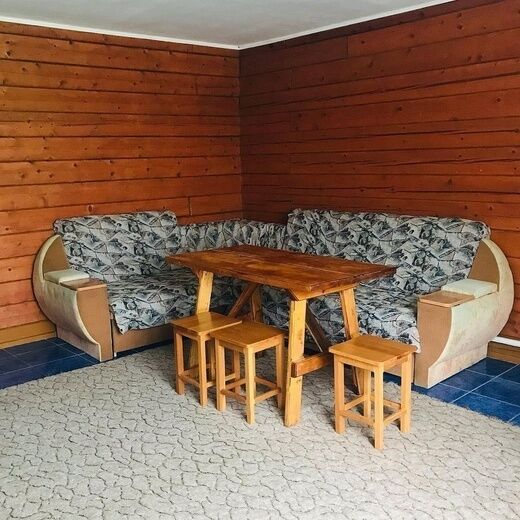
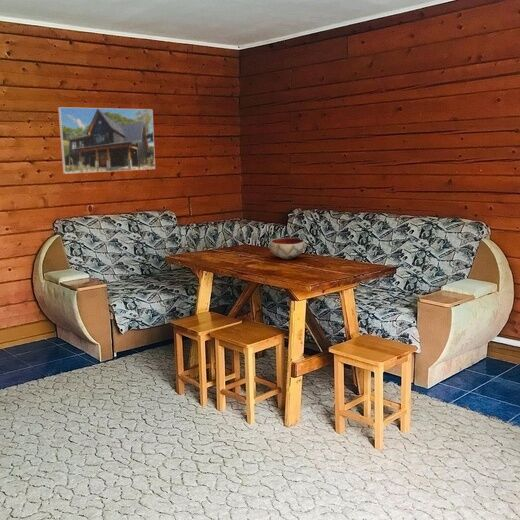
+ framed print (109, 140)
+ bowl (287, 249)
